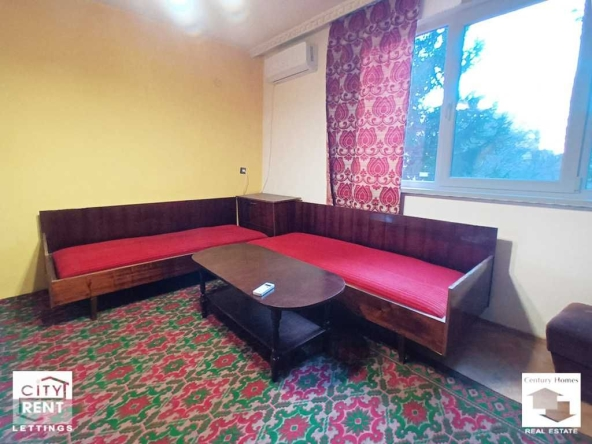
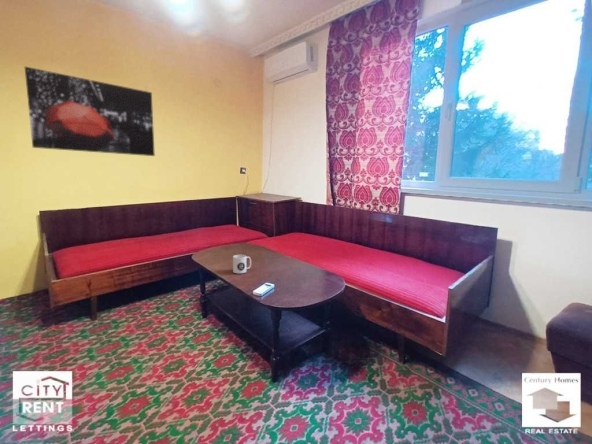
+ mug (242, 263)
+ wall art (97, 117)
